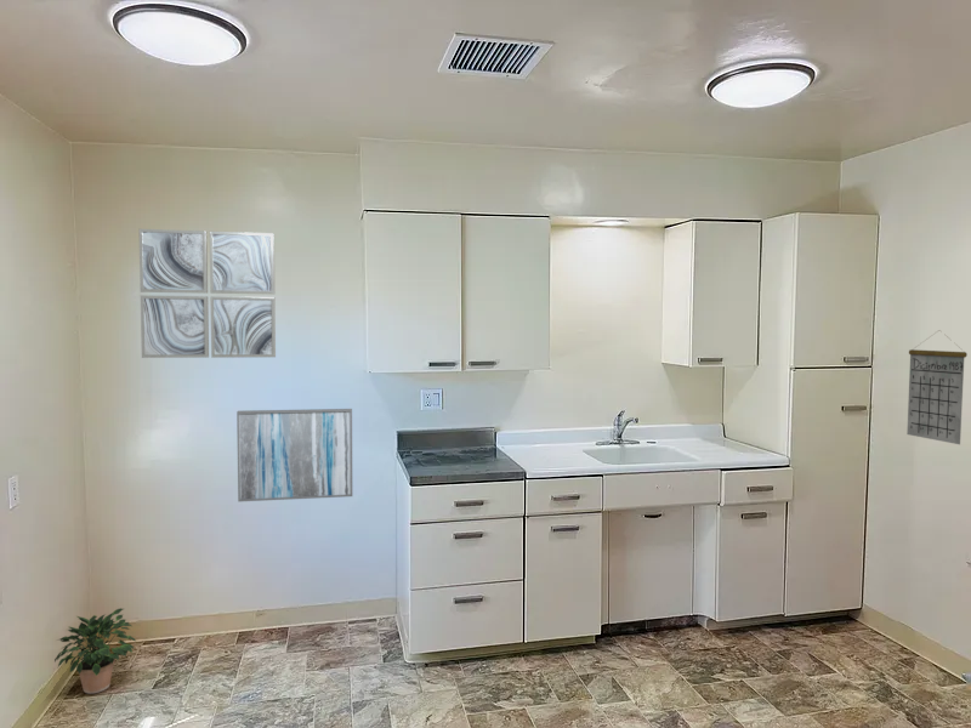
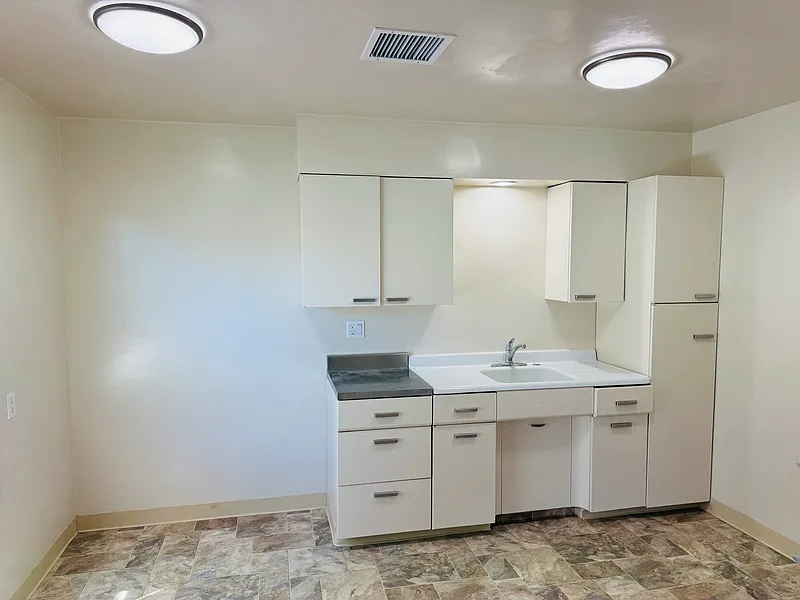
- calendar (935, 385)
- wall art (296, 454)
- wall art (206, 292)
- potted plant (97, 644)
